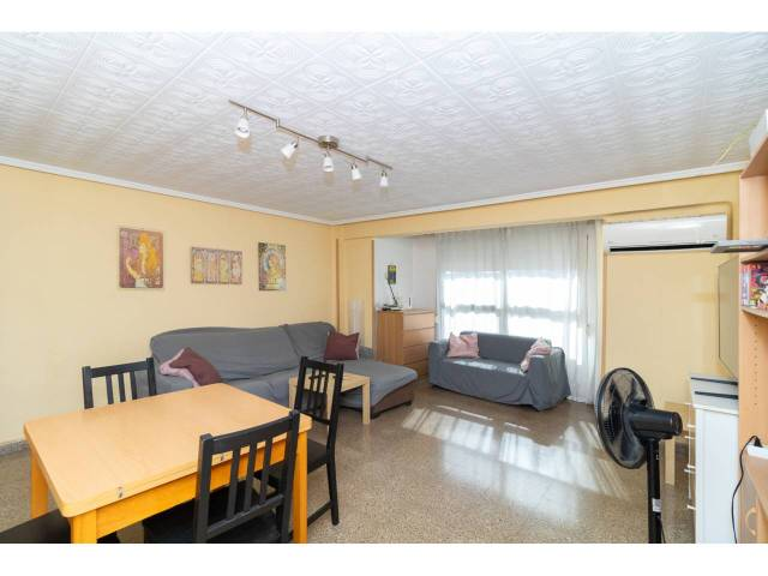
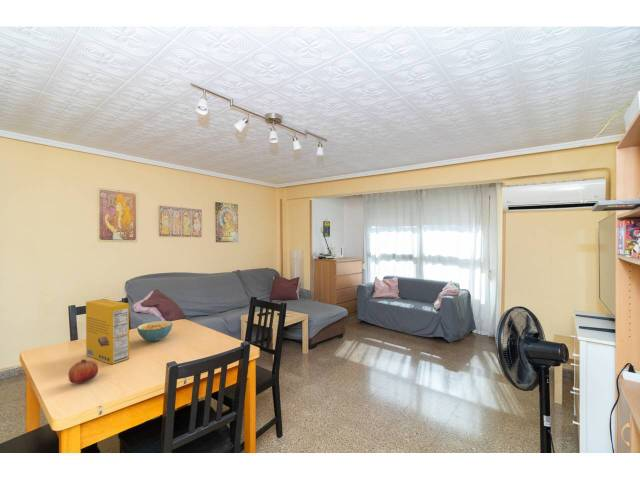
+ fruit (83, 371)
+ cereal box (107, 329)
+ cereal bowl (155, 332)
